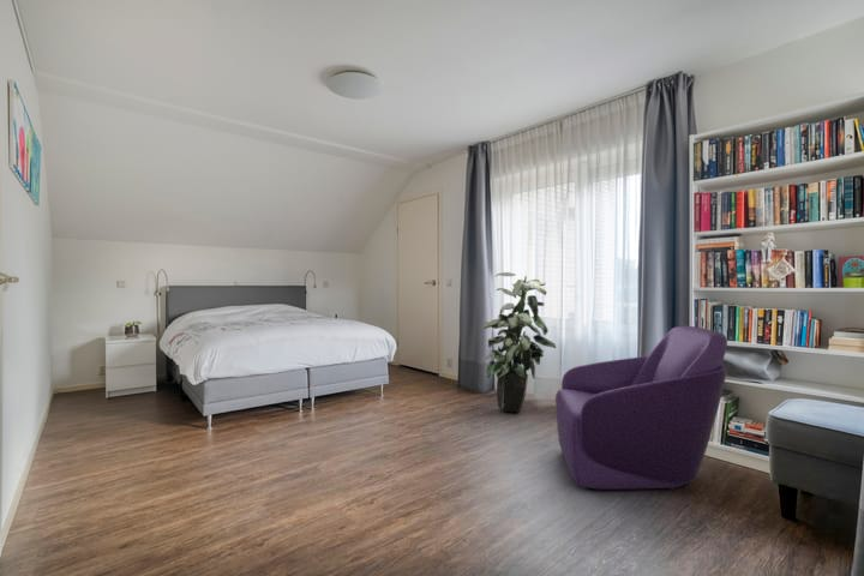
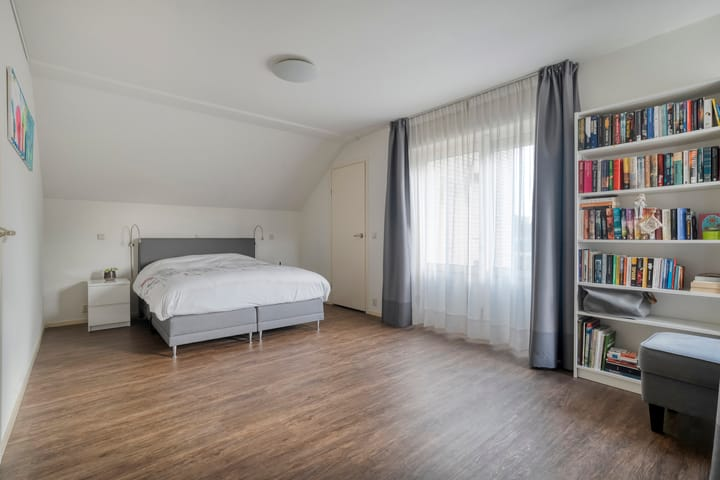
- indoor plant (514, 341)
- armchair (635, 400)
